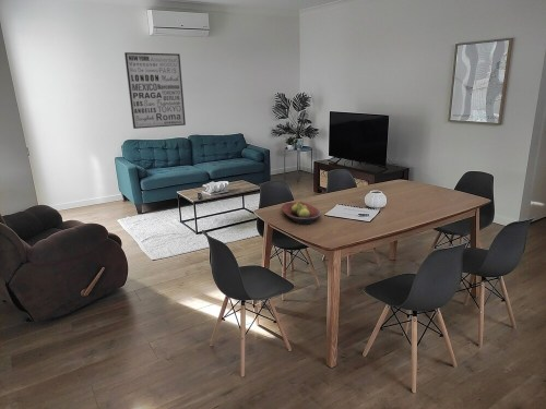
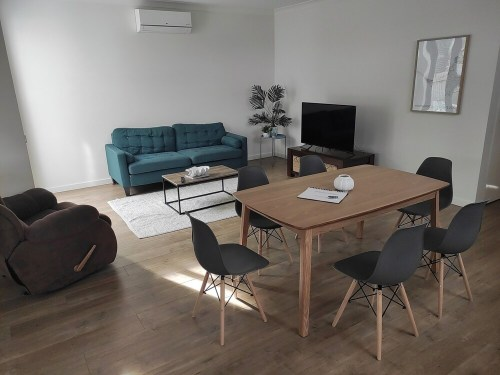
- fruit bowl (300, 210)
- wall art (156, 91)
